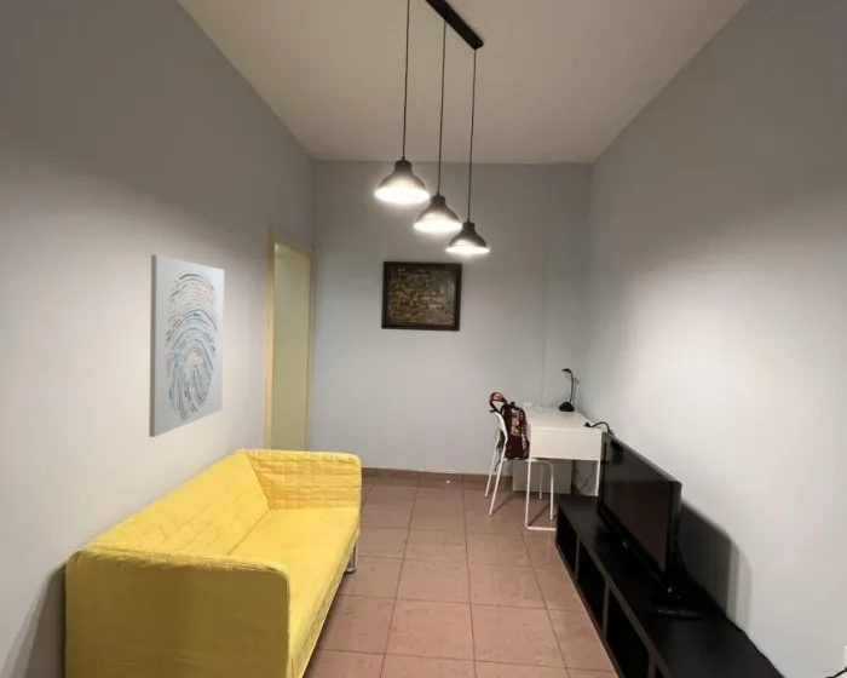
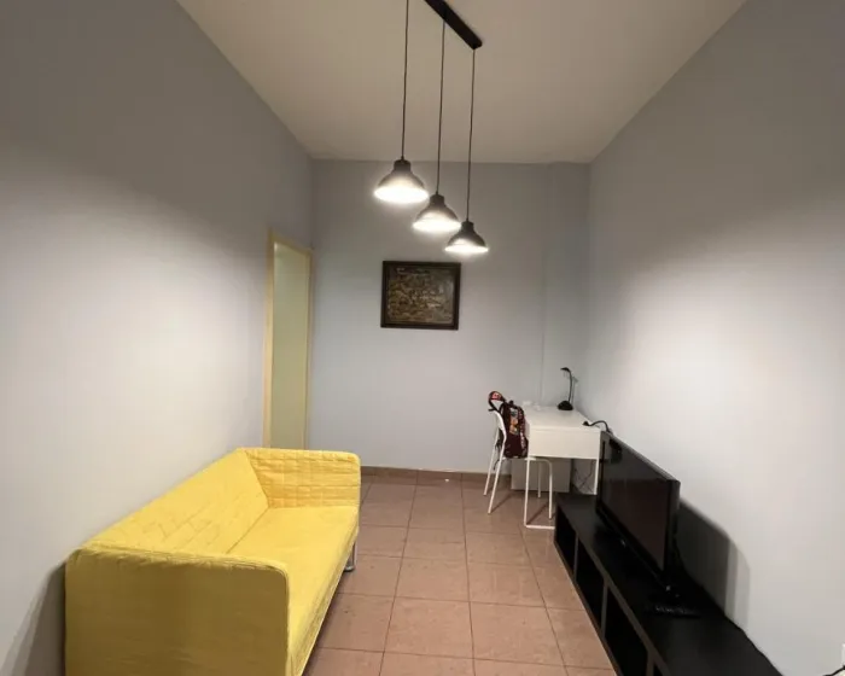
- wall art (191, 343)
